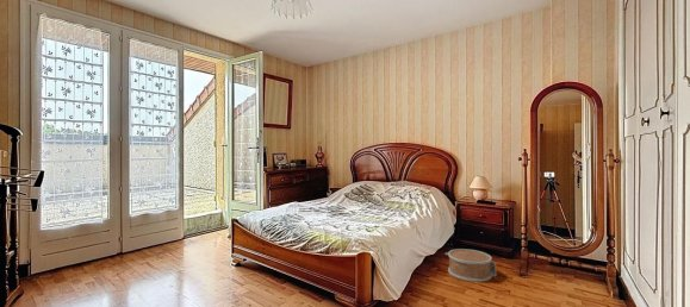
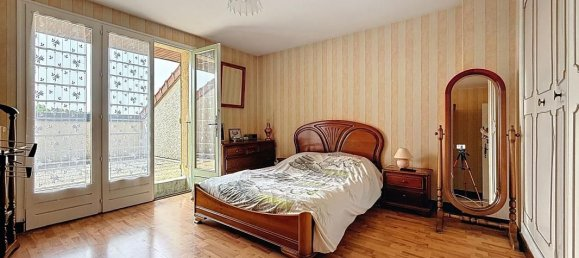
- basket (470, 263)
